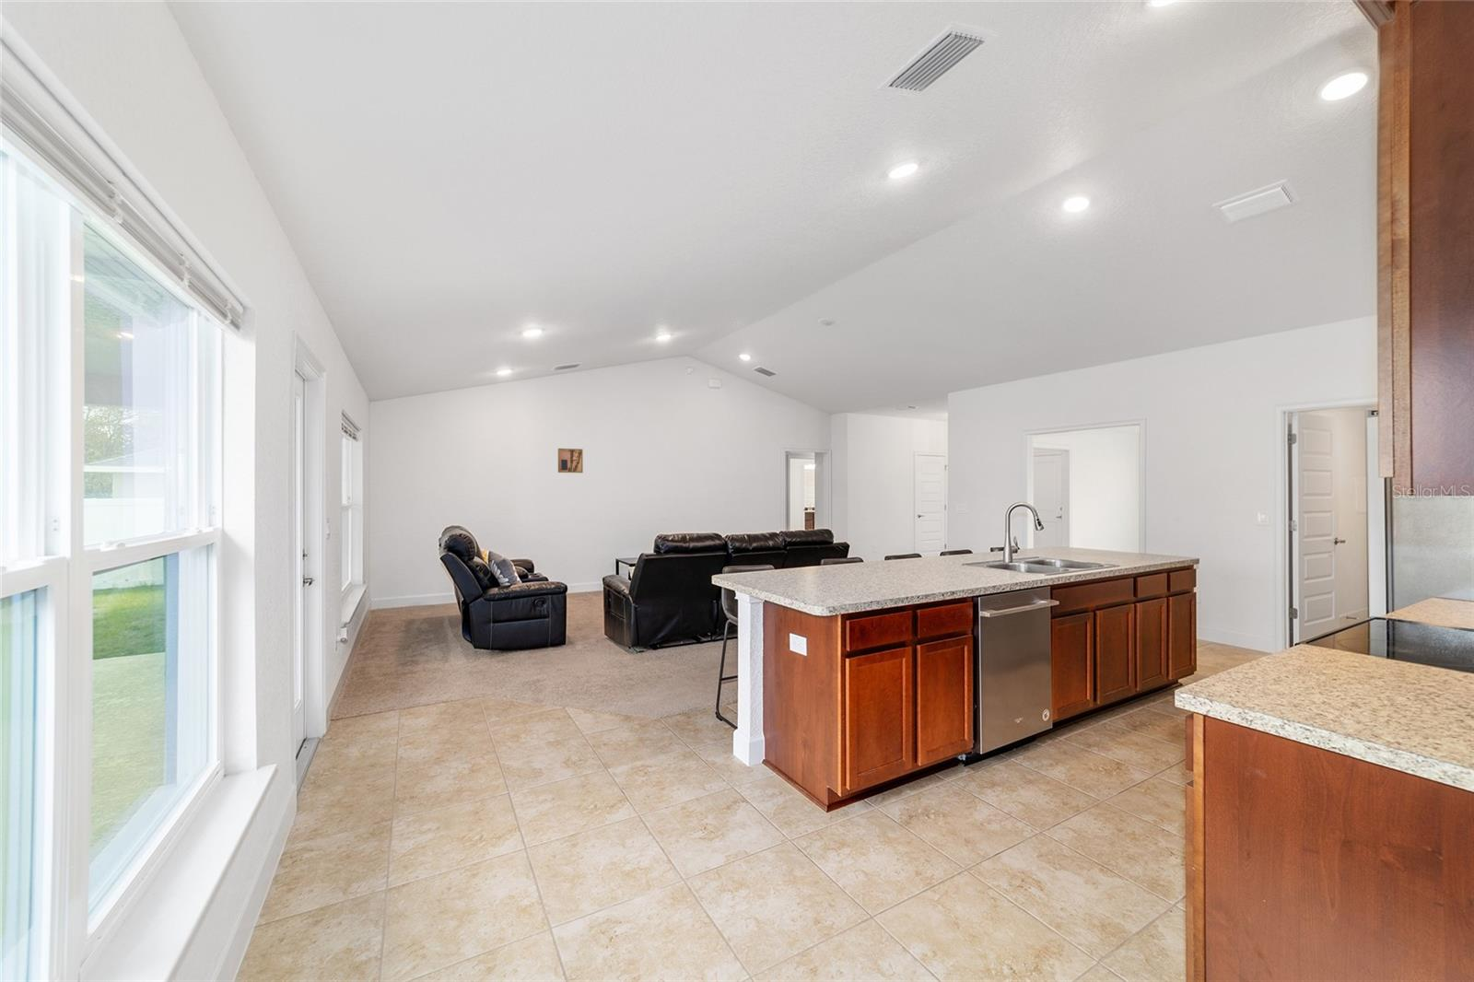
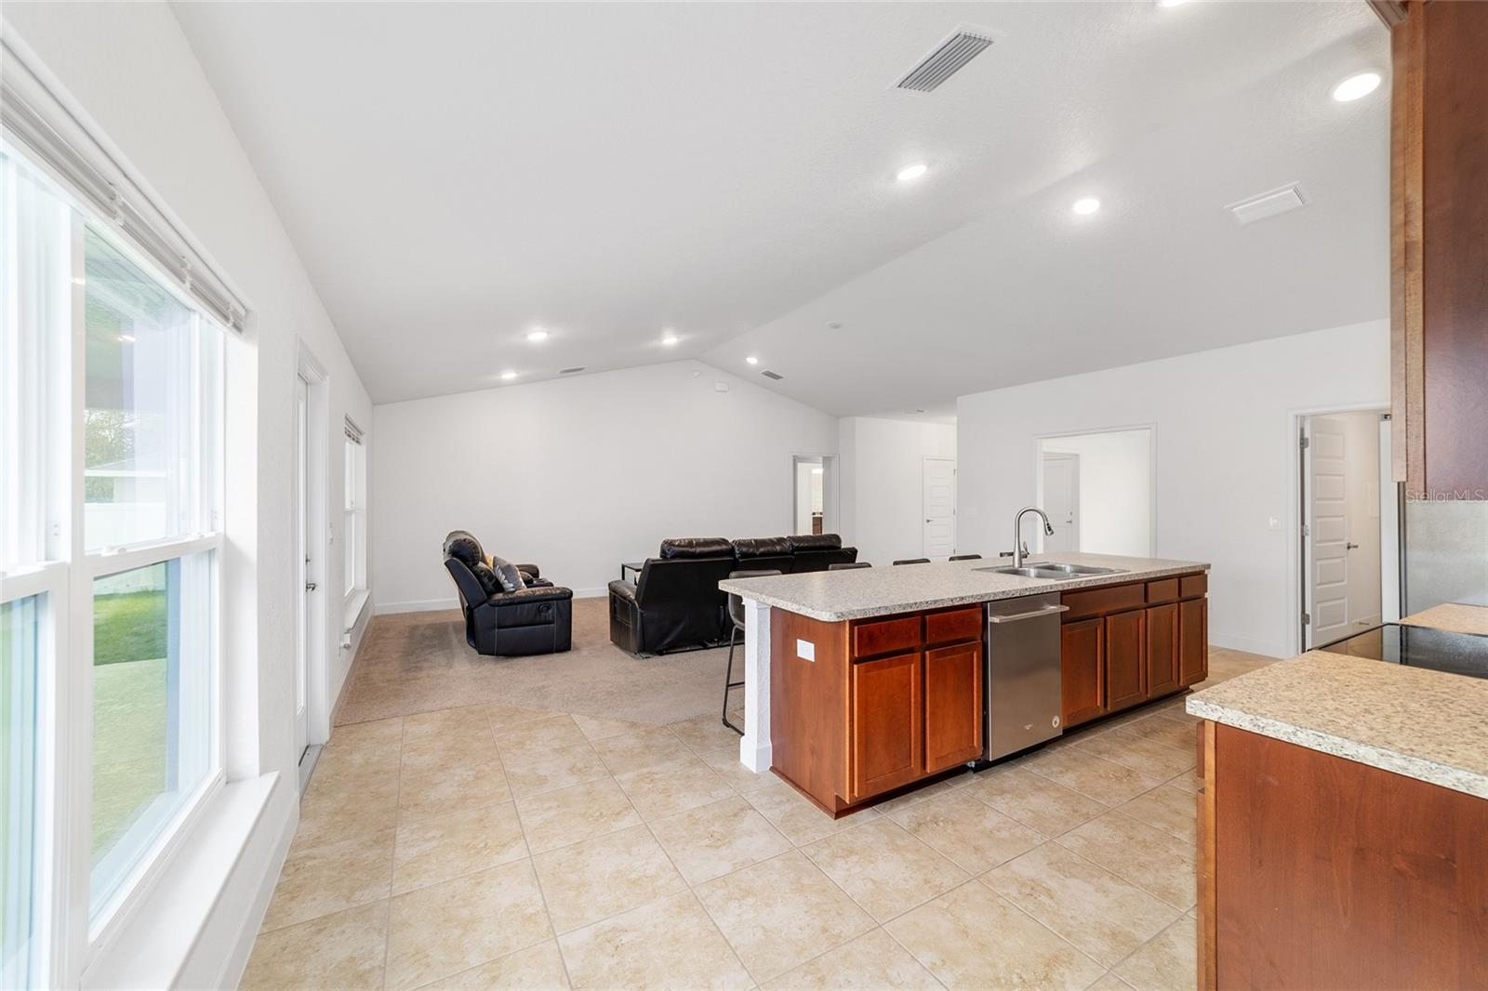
- wall art (570, 460)
